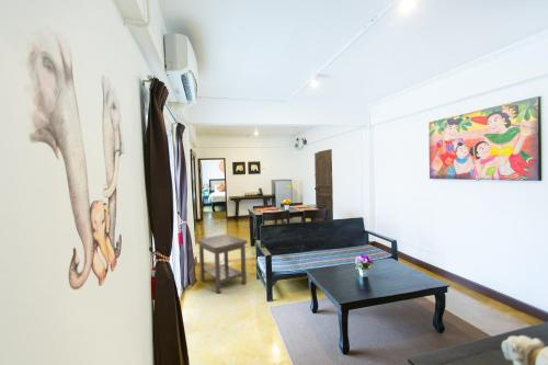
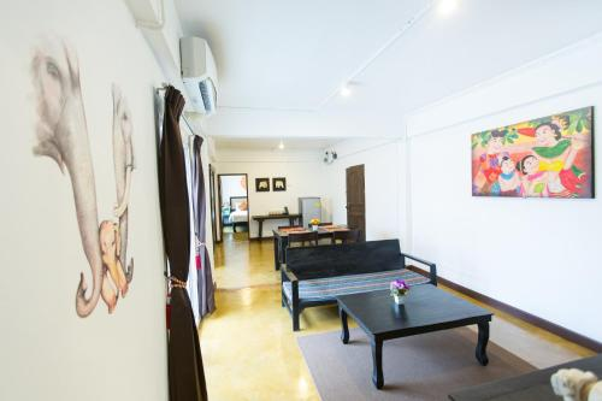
- side table (225, 261)
